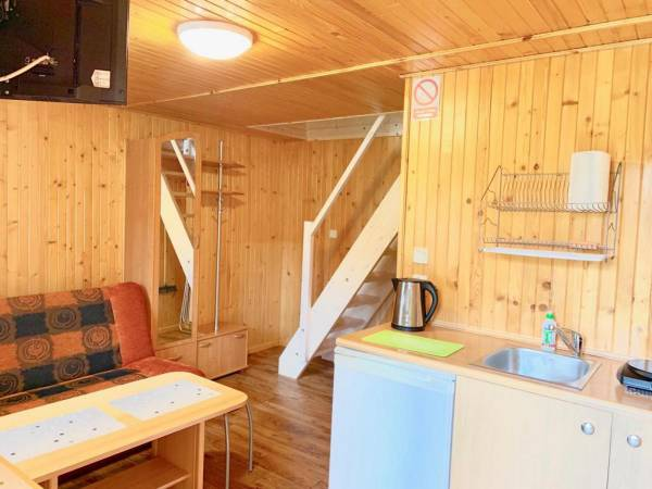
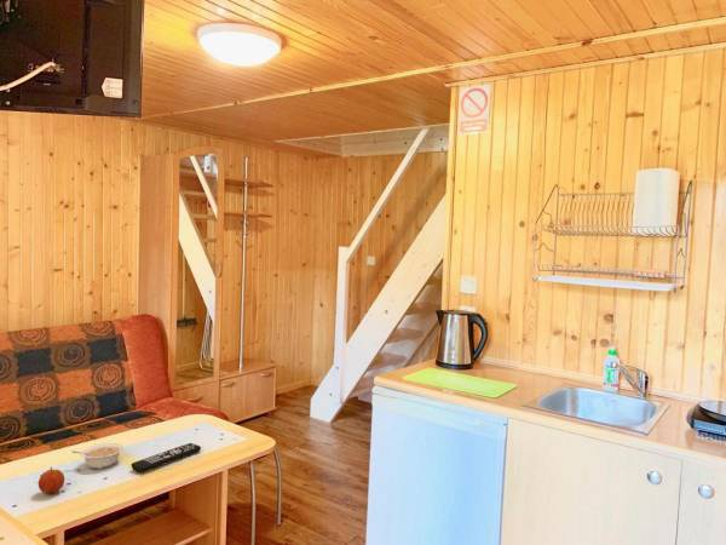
+ legume (100, 455)
+ fruit (51, 480)
+ remote control (167, 457)
